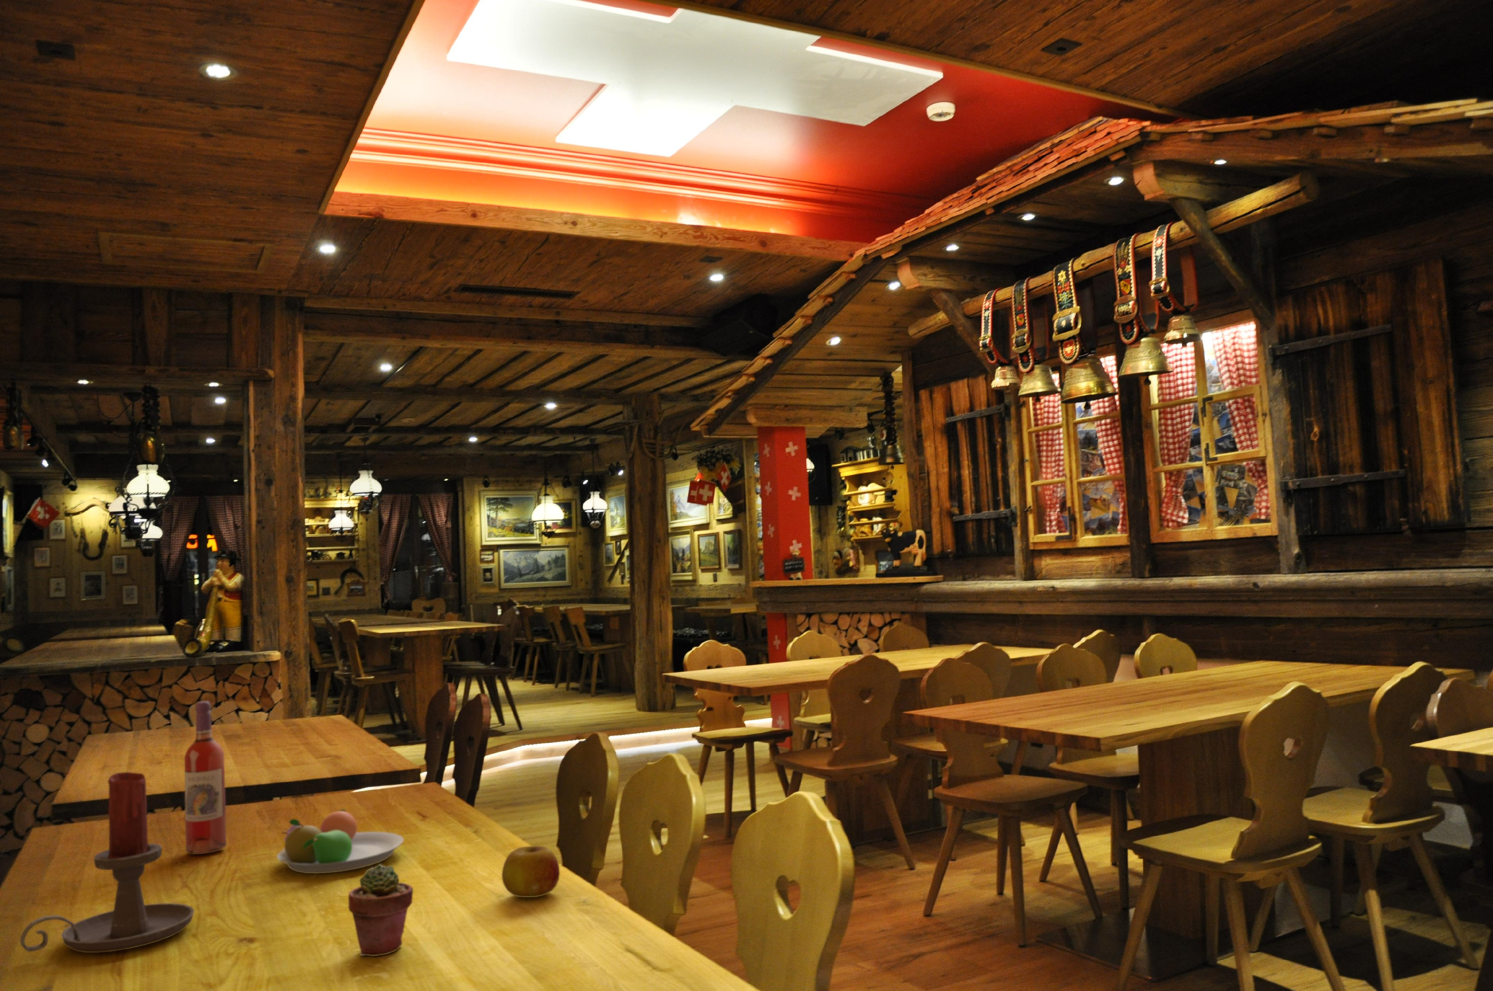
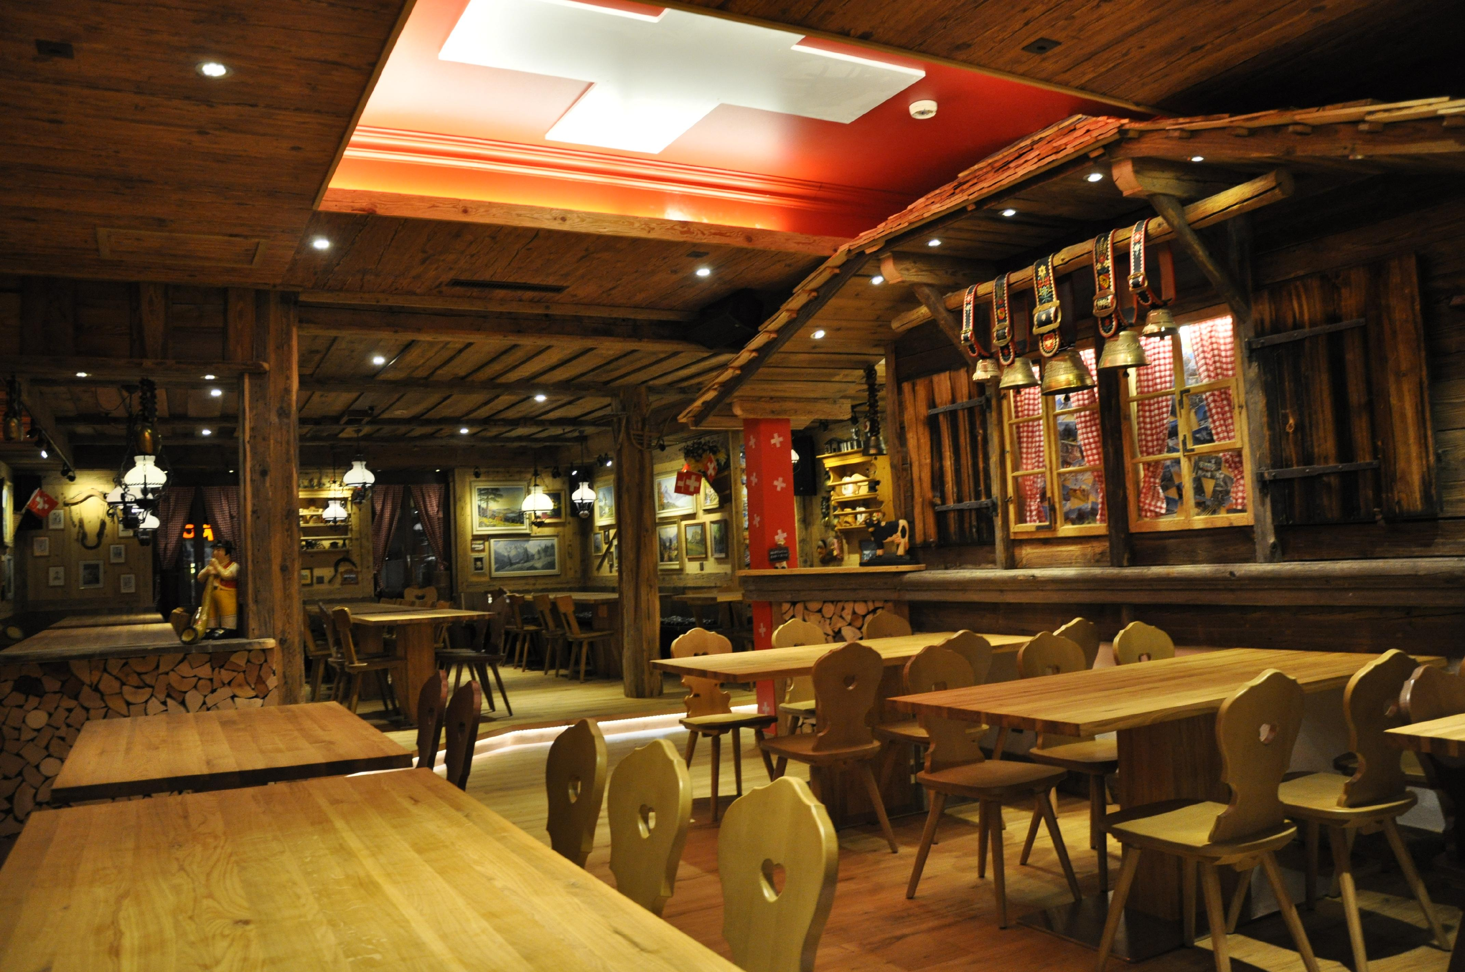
- fruit bowl (337, 836)
- candle holder (109, 857)
- potted succulent (380, 907)
- wine bottle (205, 776)
- fruit (531, 870)
